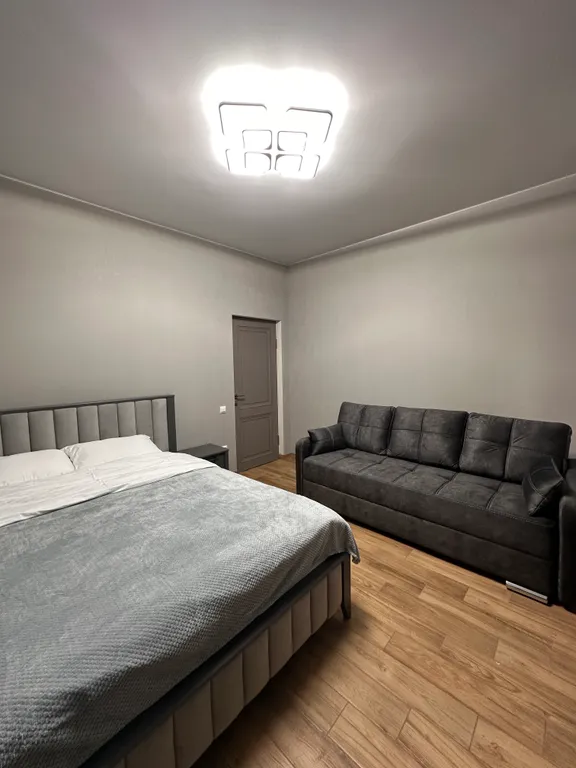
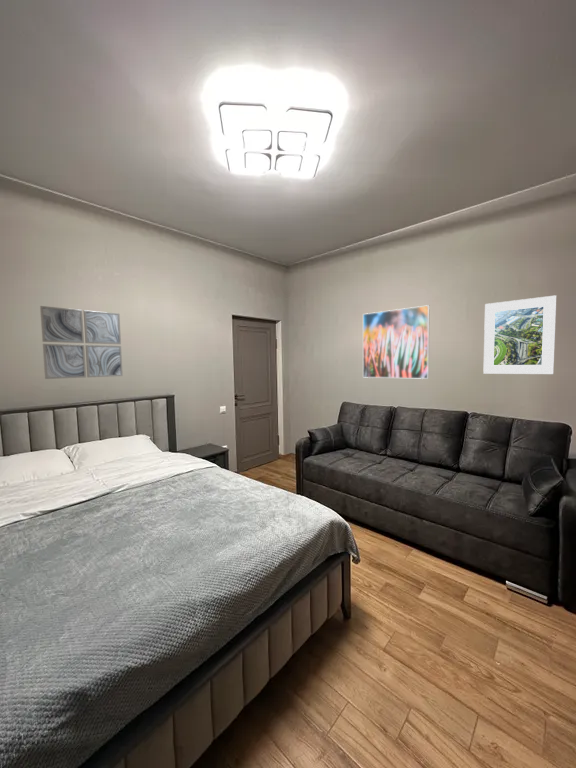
+ wall art (85, 345)
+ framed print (393, 344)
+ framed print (517, 337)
